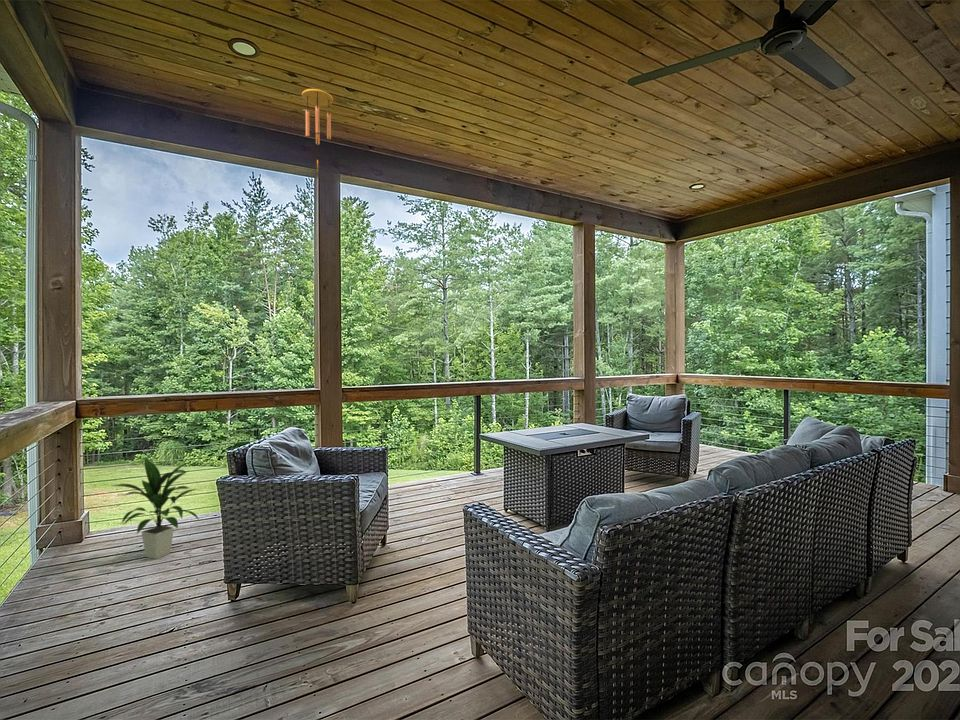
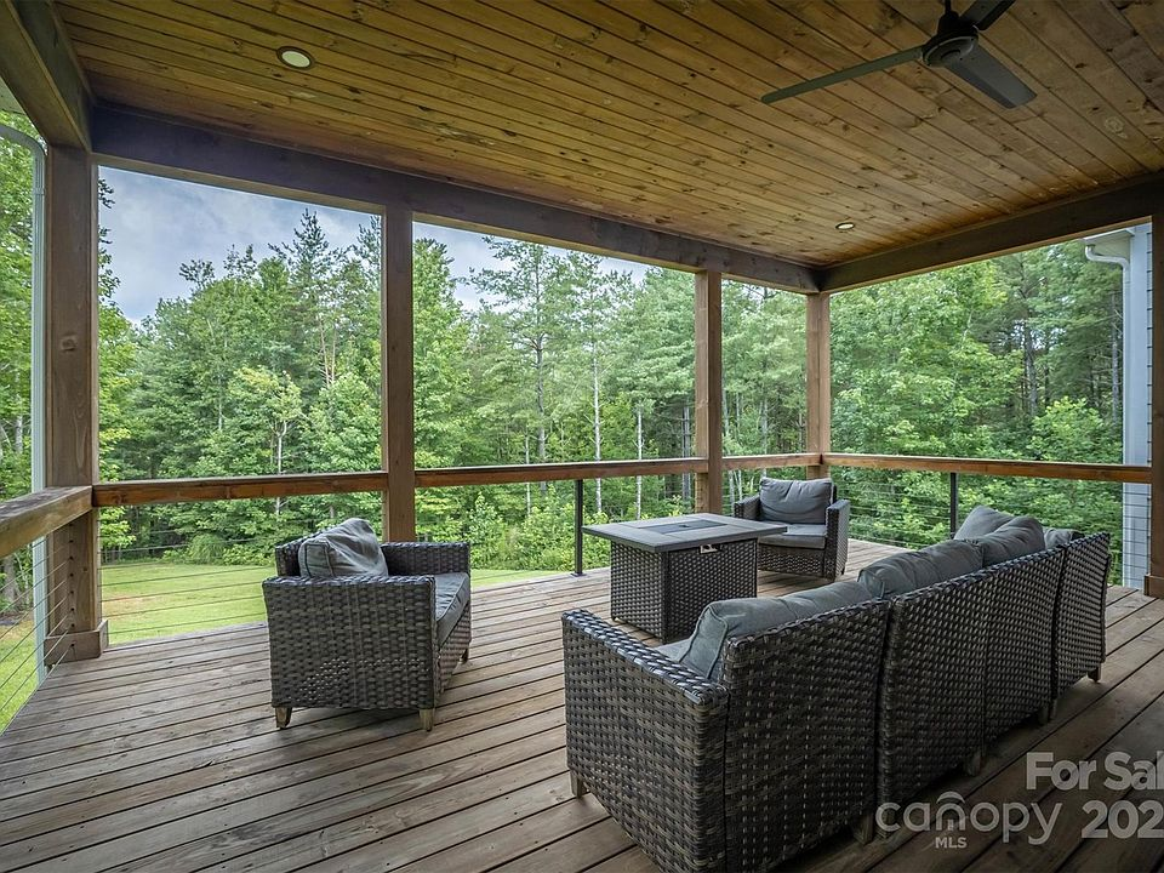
- wind chime (317, 133)
- indoor plant (161, 506)
